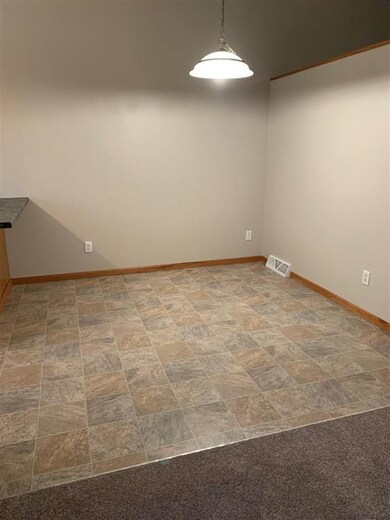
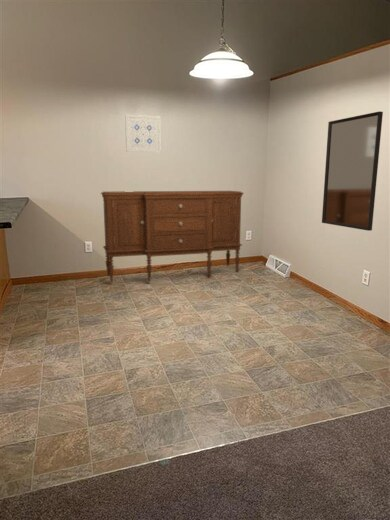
+ sideboard (175, 234)
+ wall art (143, 134)
+ home mirror (349, 173)
